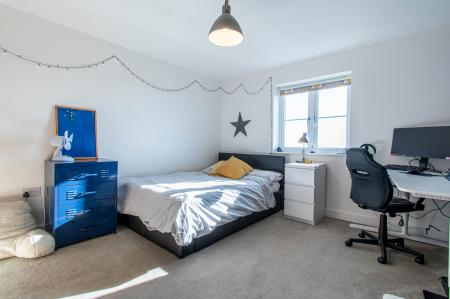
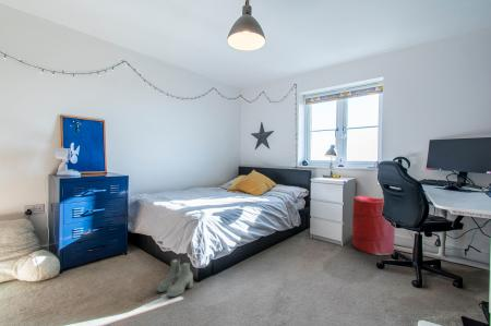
+ laundry hamper (373, 221)
+ boots (176, 276)
